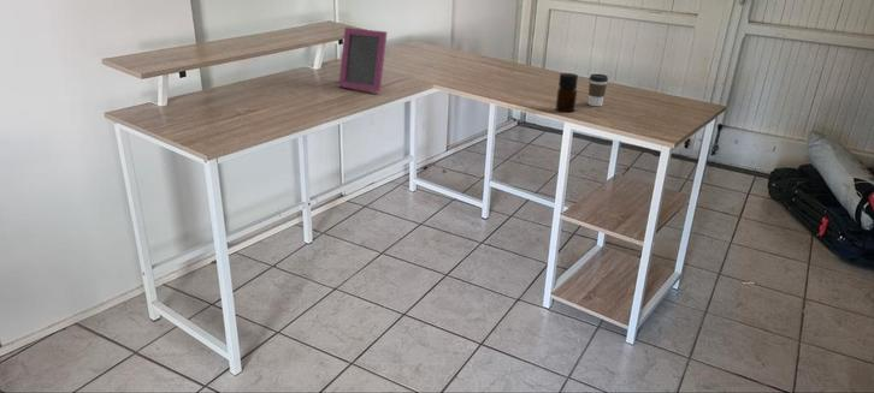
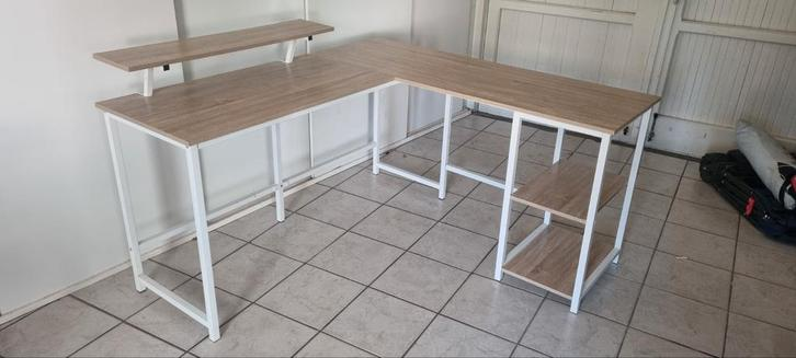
- bottle (567, 91)
- picture frame (365, 59)
- coffee cup (597, 90)
